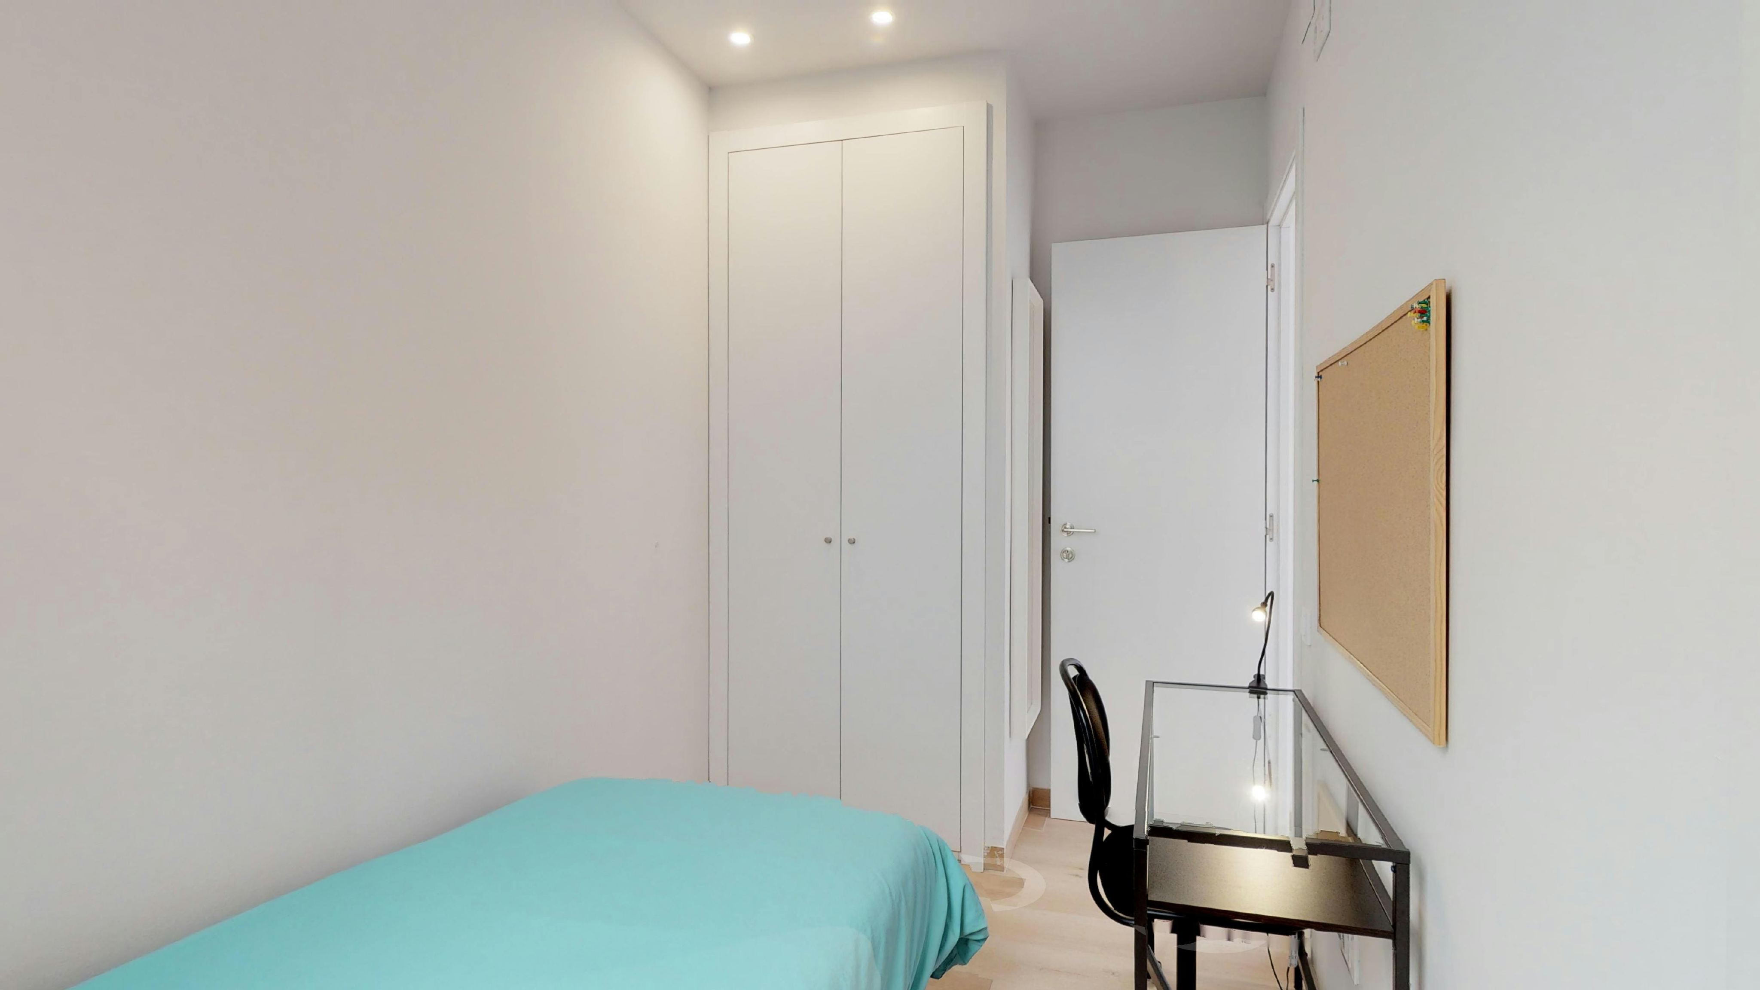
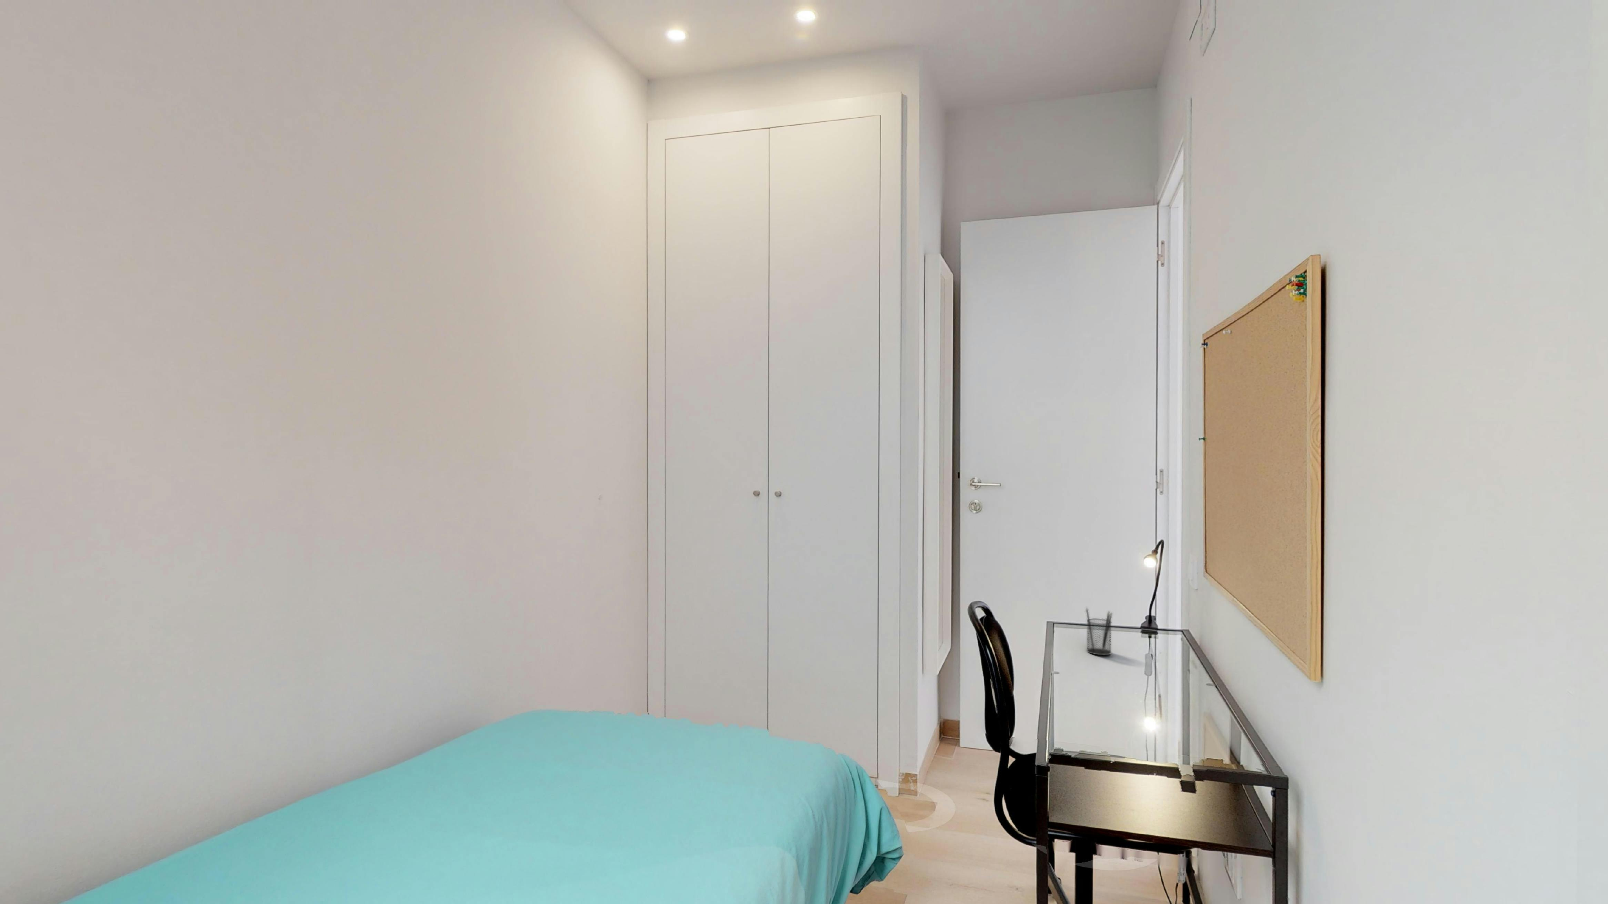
+ pencil holder (1099, 629)
